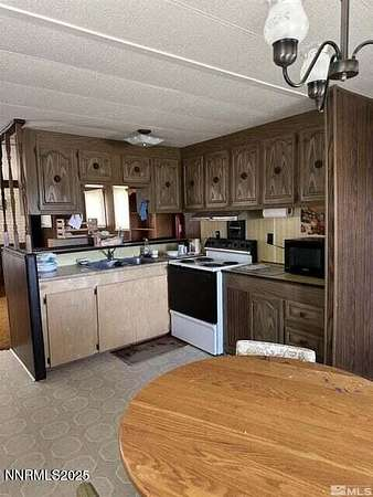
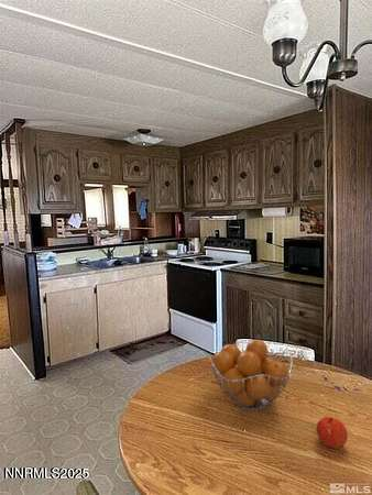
+ fruit basket (250, 373)
+ apple (331, 430)
